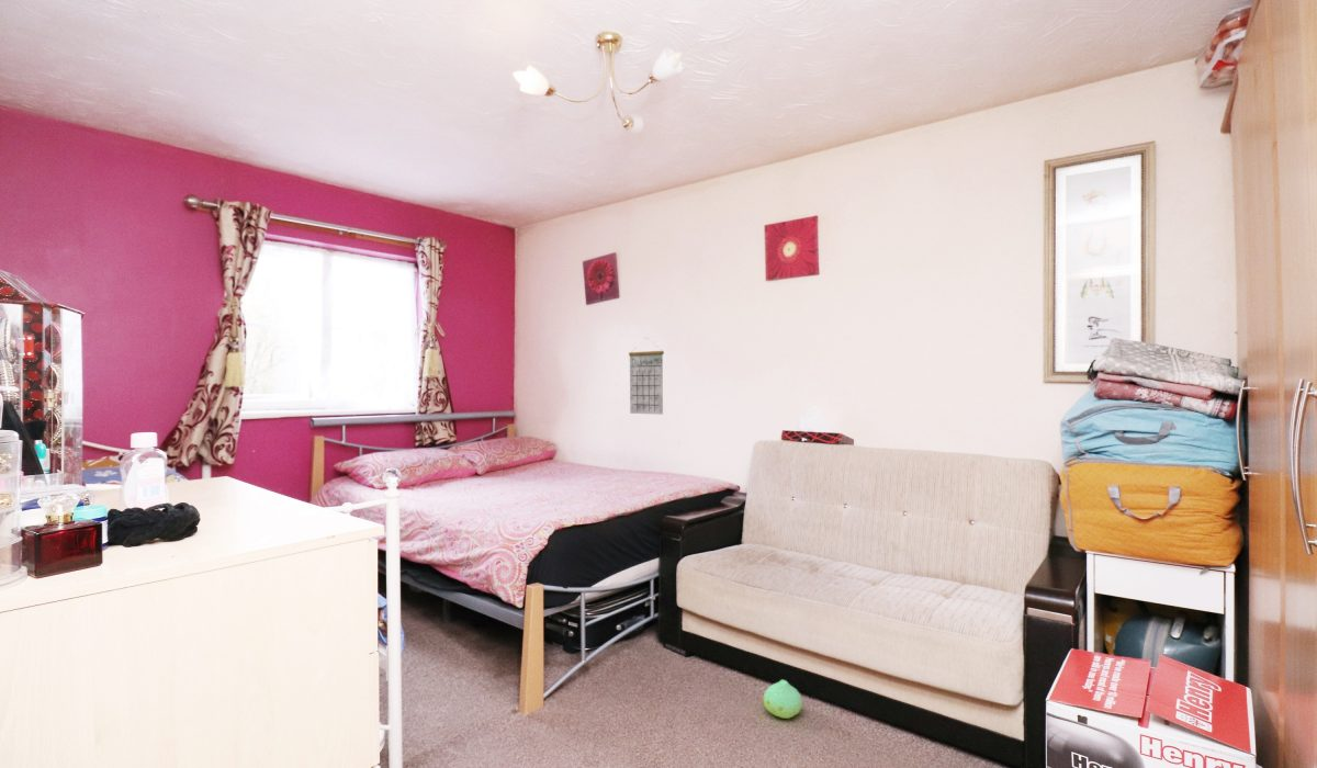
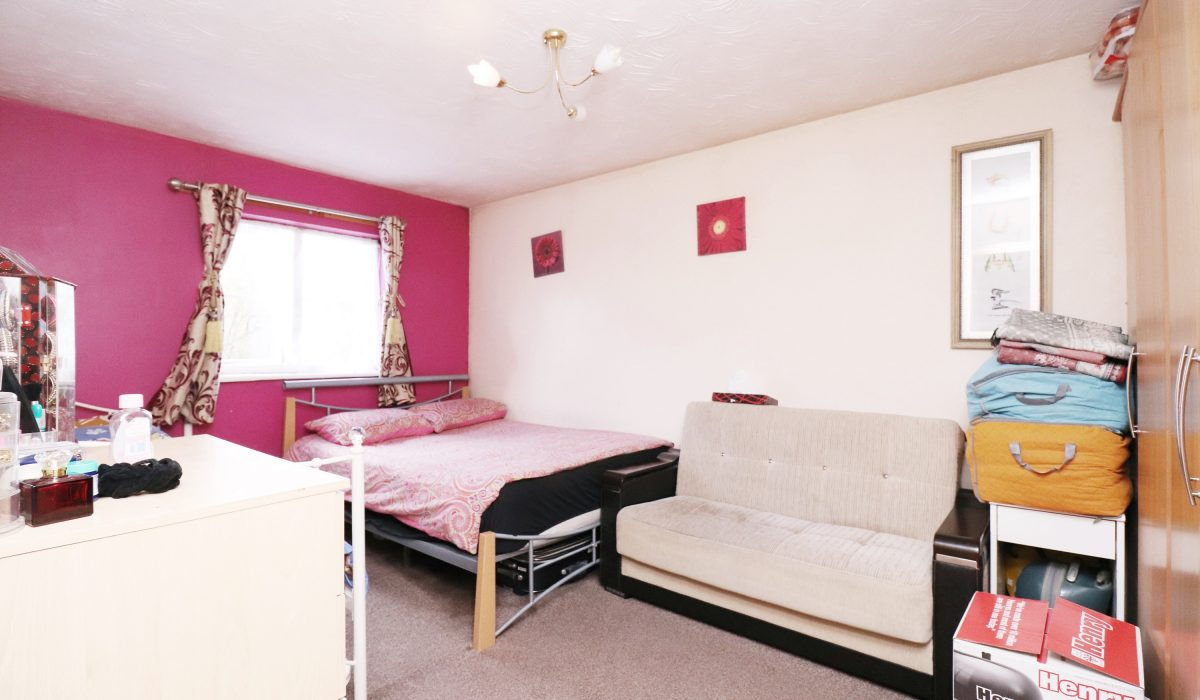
- calendar (645, 375)
- plush toy (783, 696)
